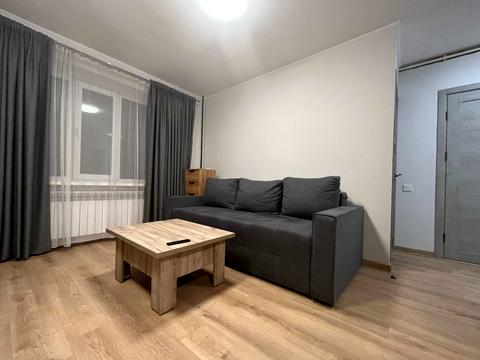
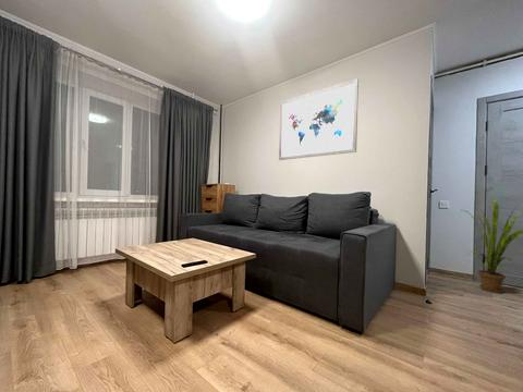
+ house plant (489, 243)
+ wall art (314, 124)
